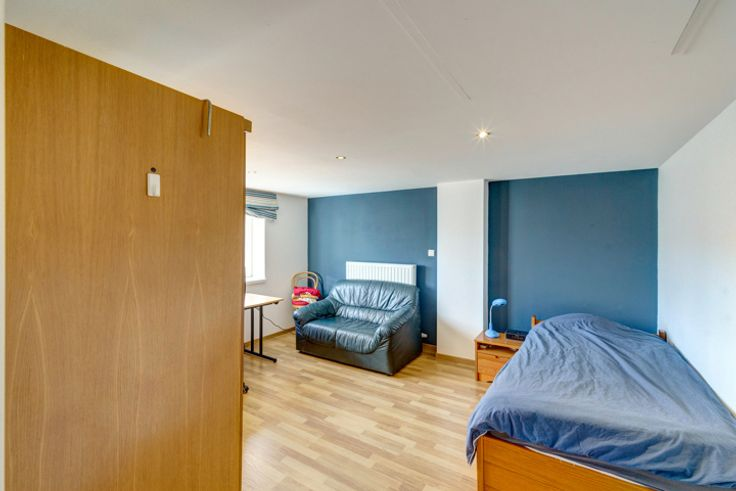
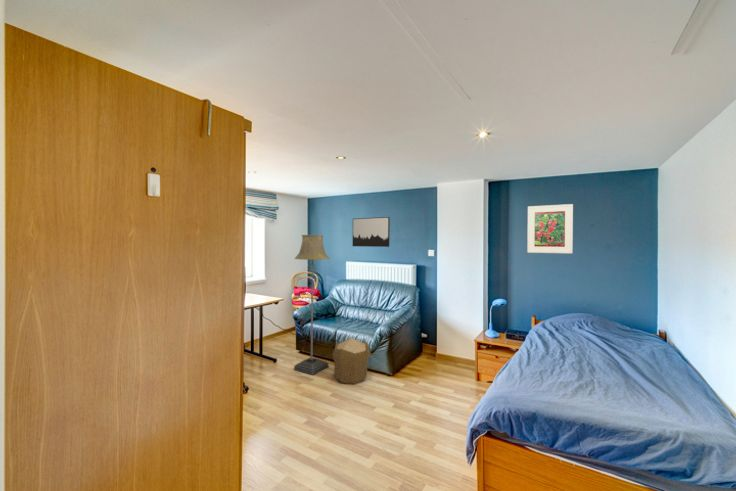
+ wall art (370, 232)
+ floor lamp (312, 301)
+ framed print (549, 229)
+ pouf (351, 357)
